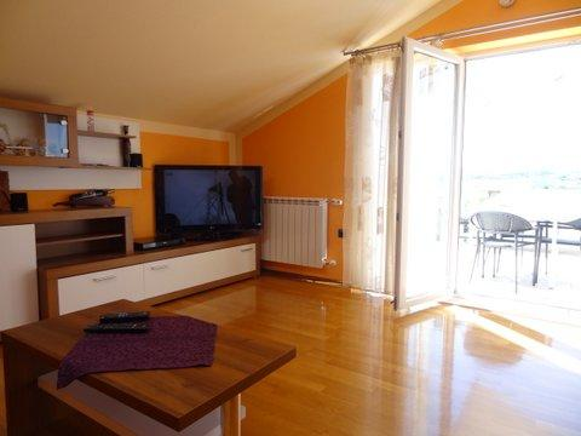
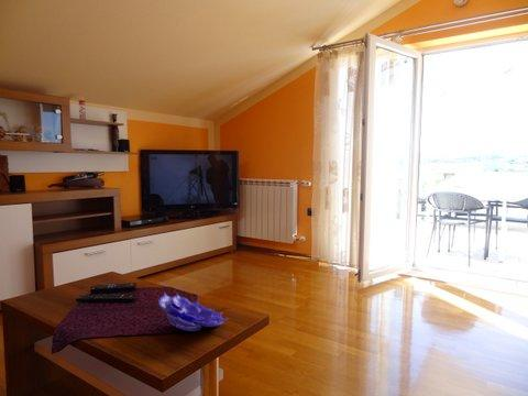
+ decorative bowl (193, 310)
